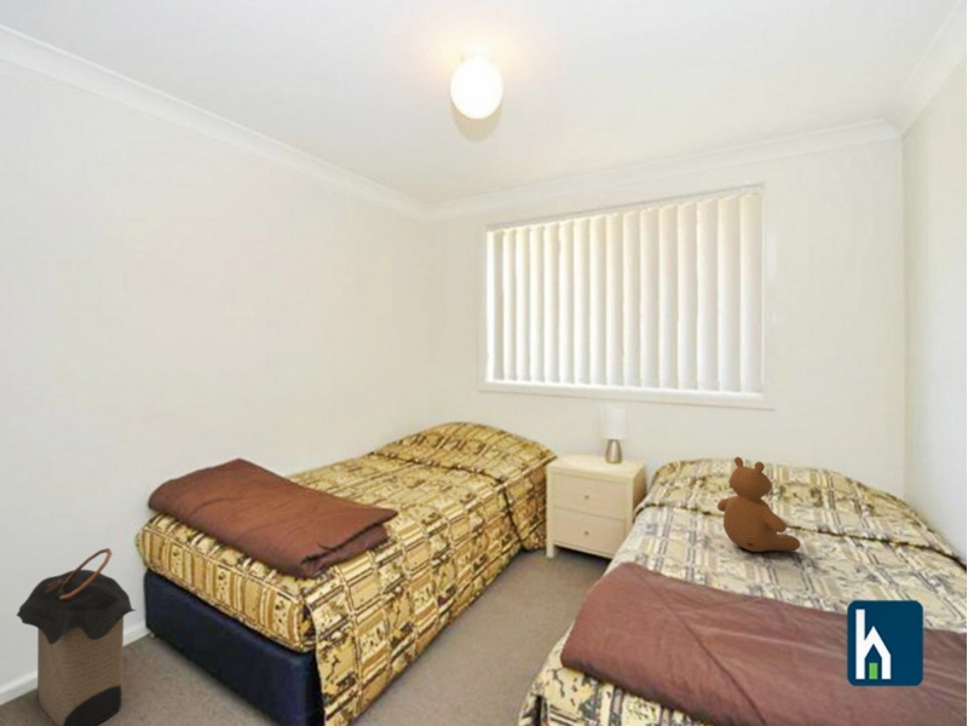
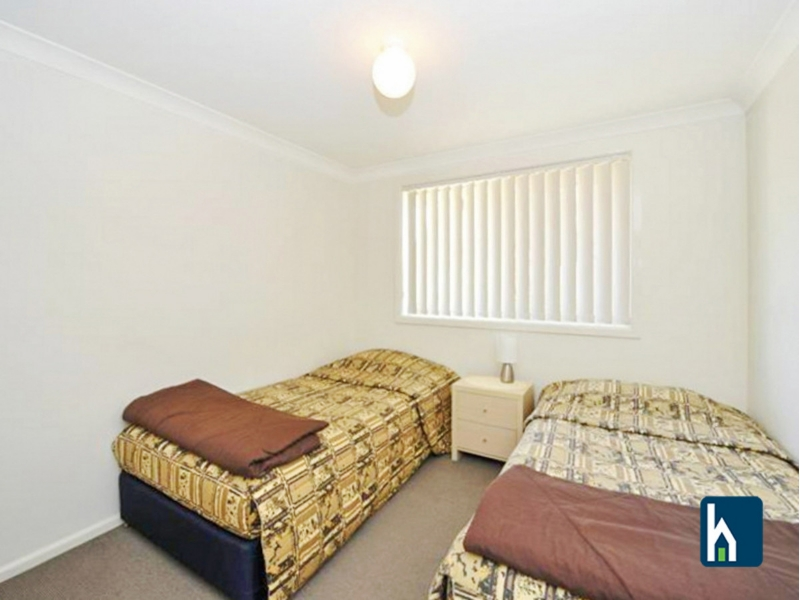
- laundry hamper (75, 627)
- teddy bear (759, 502)
